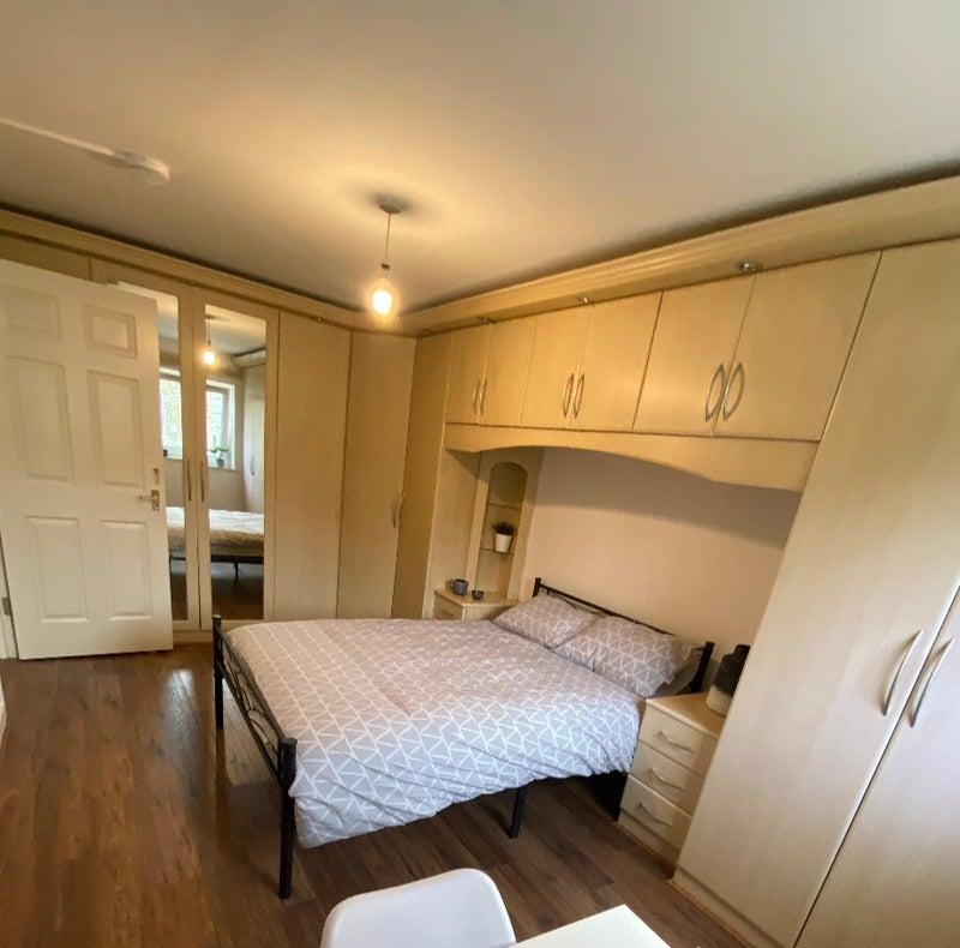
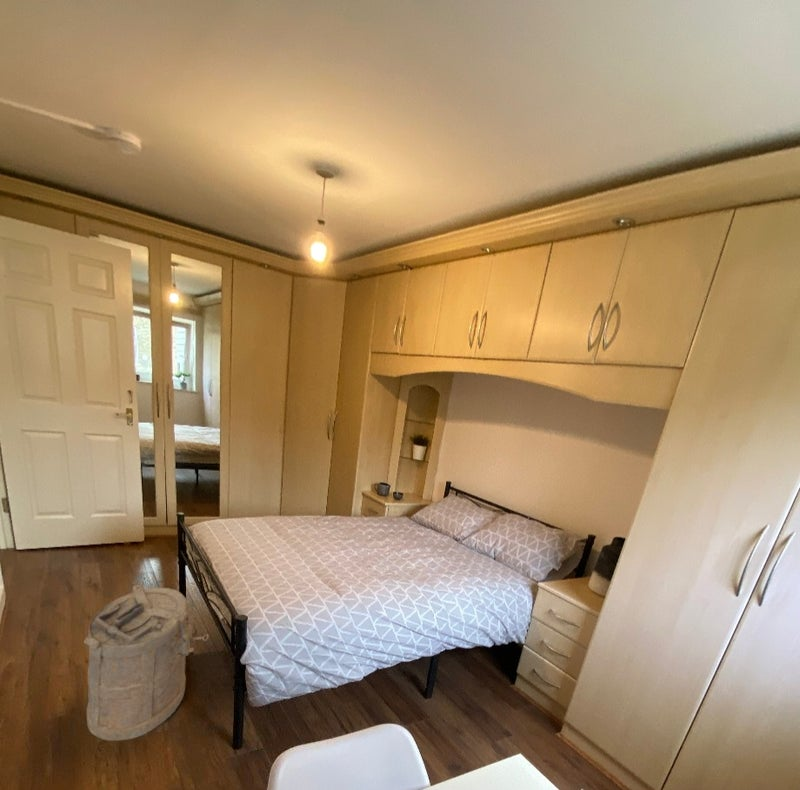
+ laundry hamper (142, 649)
